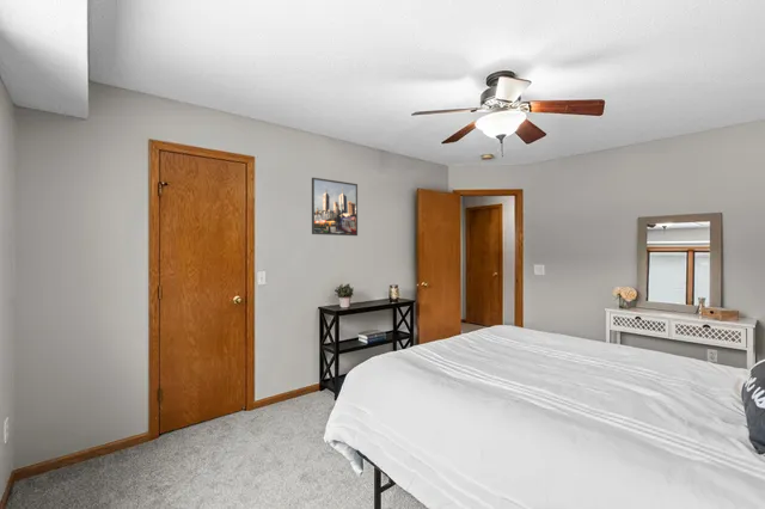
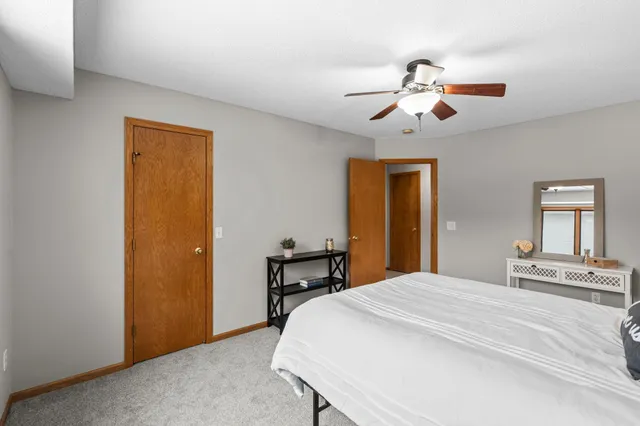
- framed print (335, 208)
